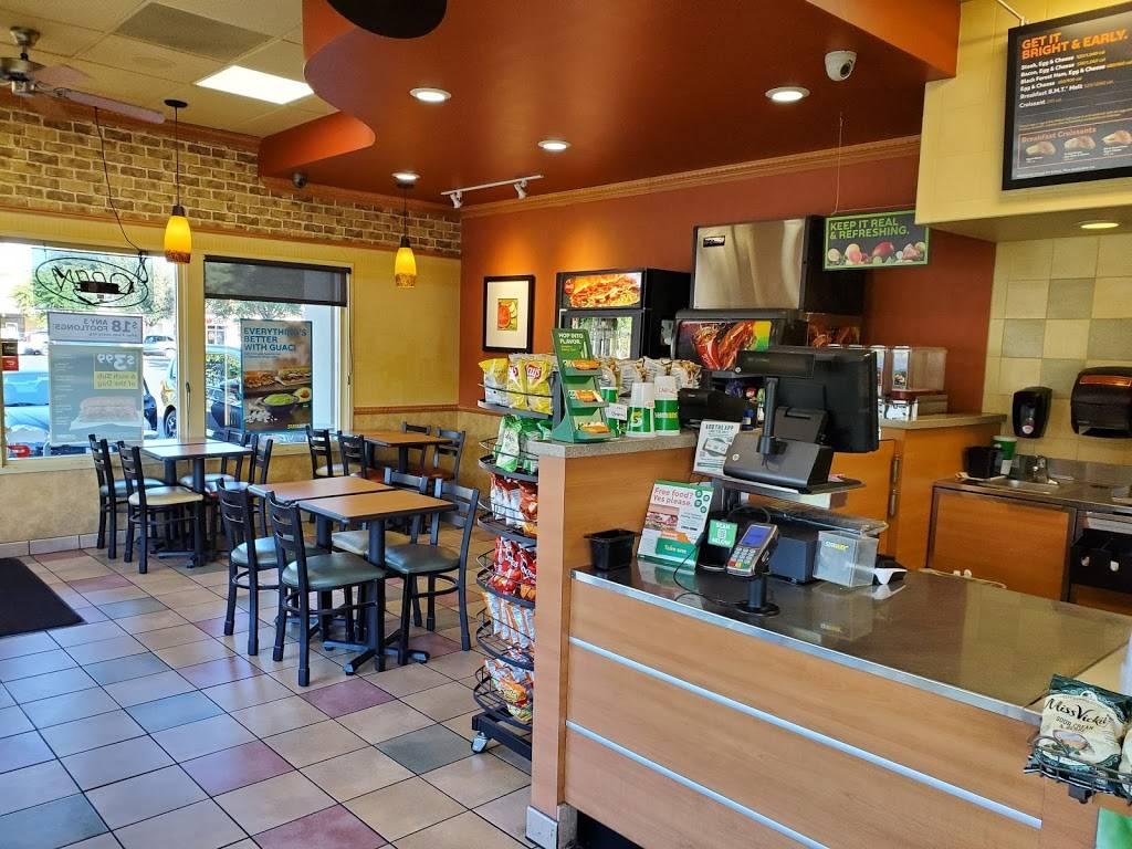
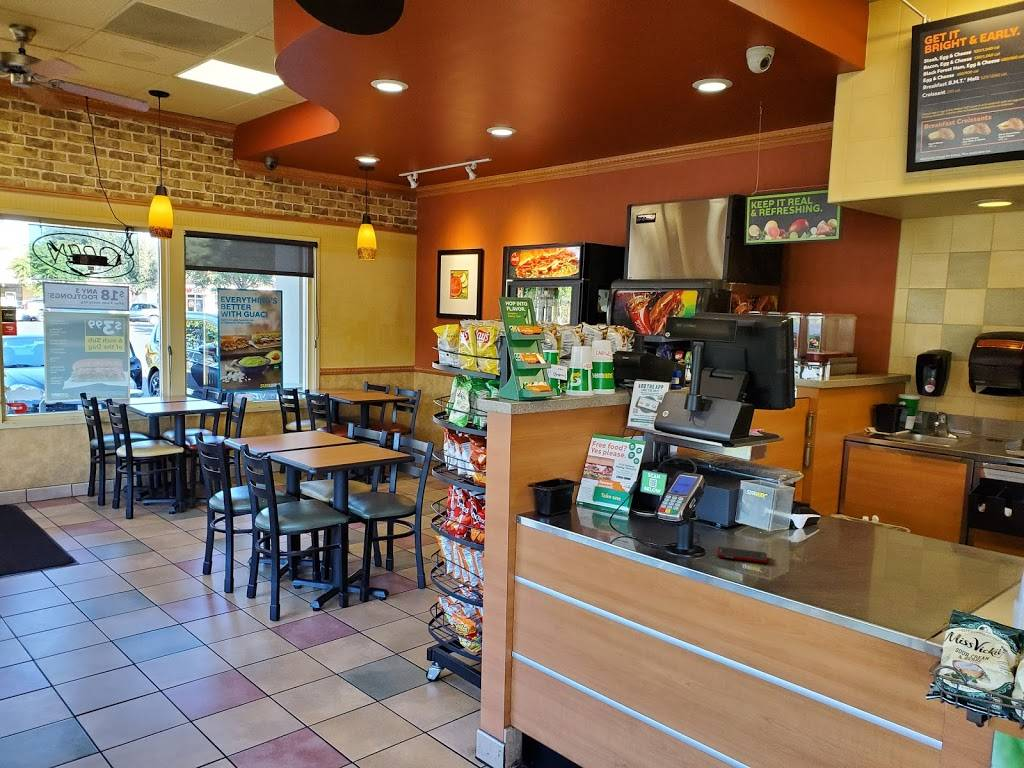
+ cell phone (741, 554)
